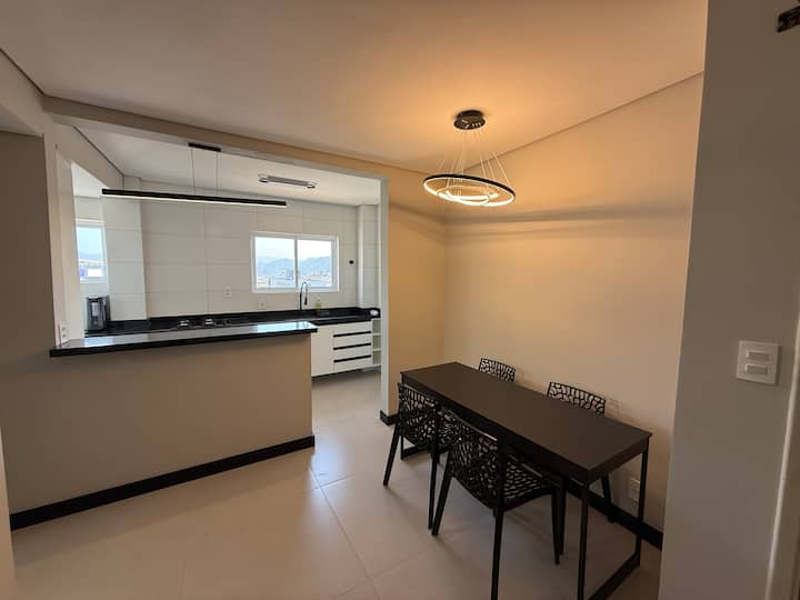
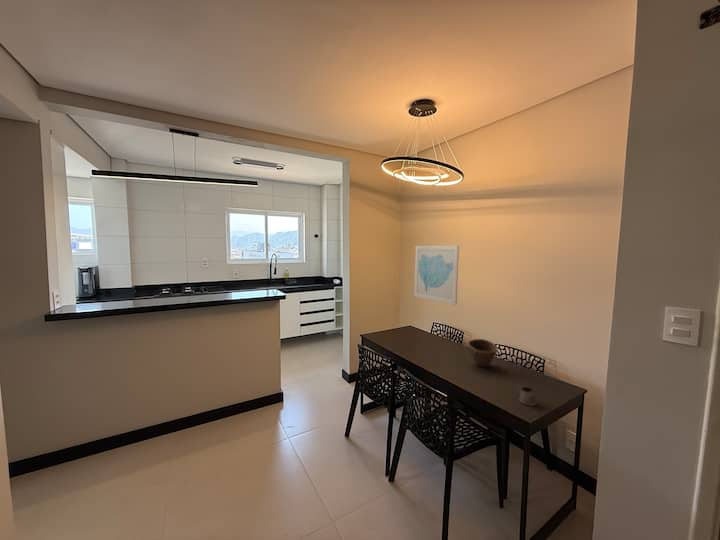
+ wall art (434, 273)
+ bowl (482, 354)
+ tea glass holder (525, 393)
